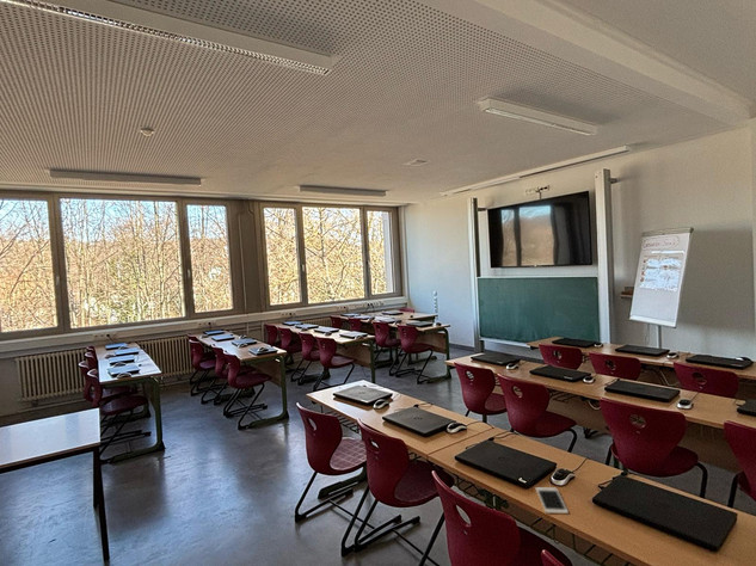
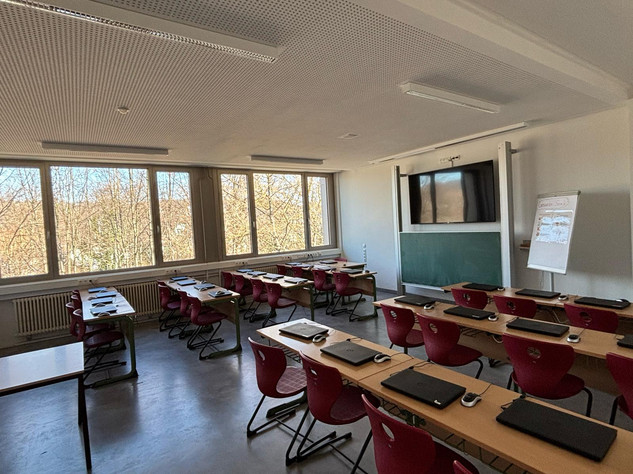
- cell phone (551, 499)
